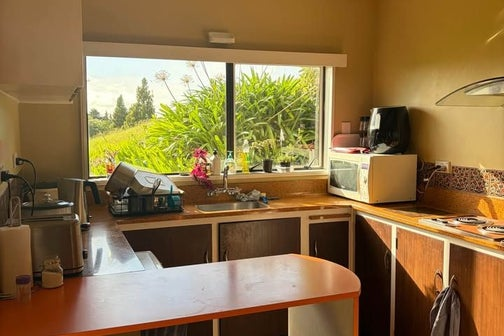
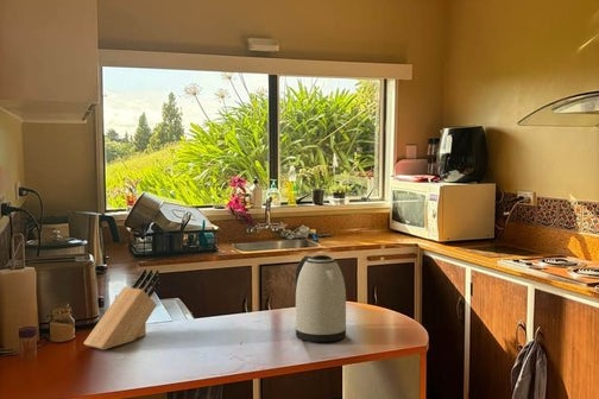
+ knife block (126, 305)
+ kettle (315, 293)
